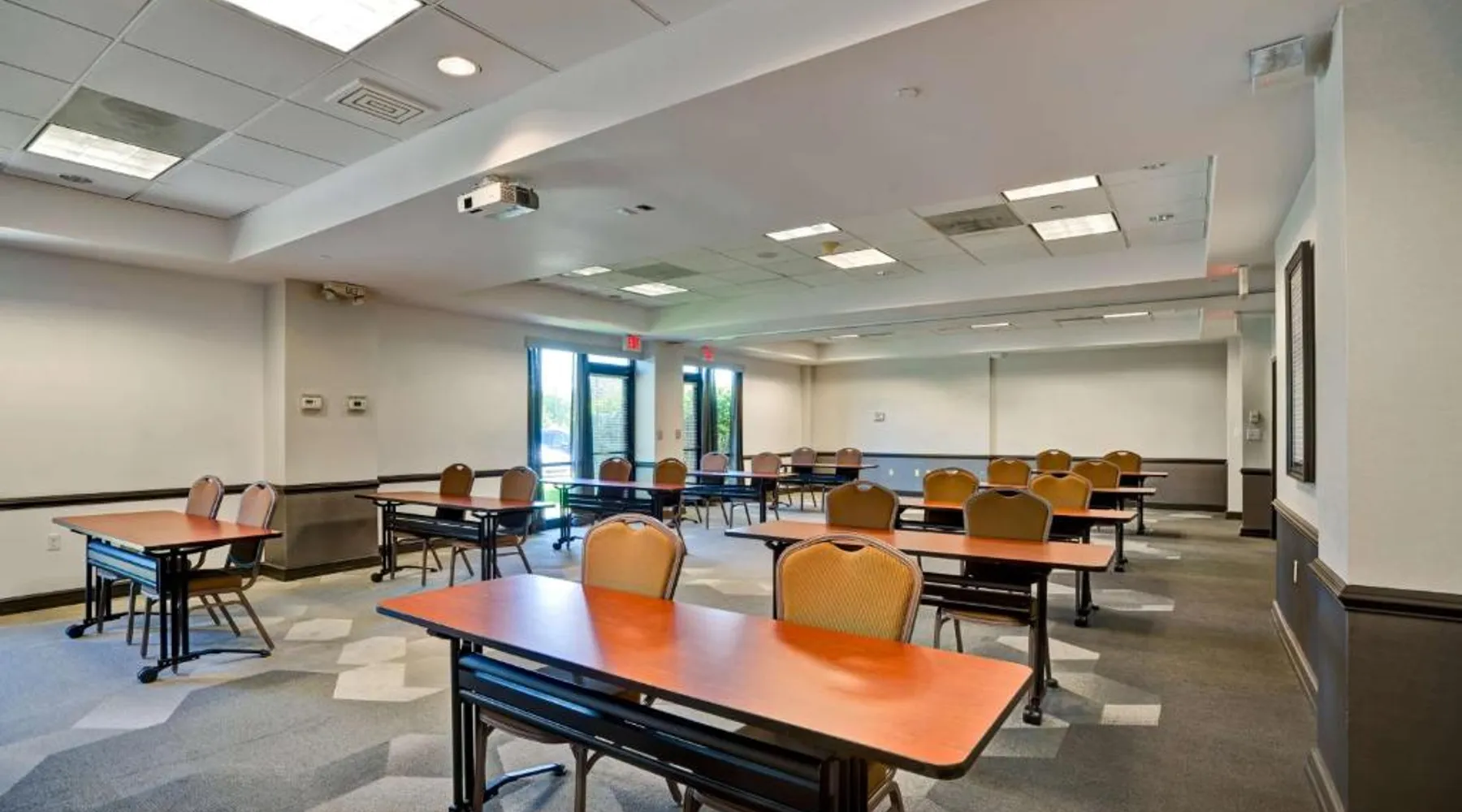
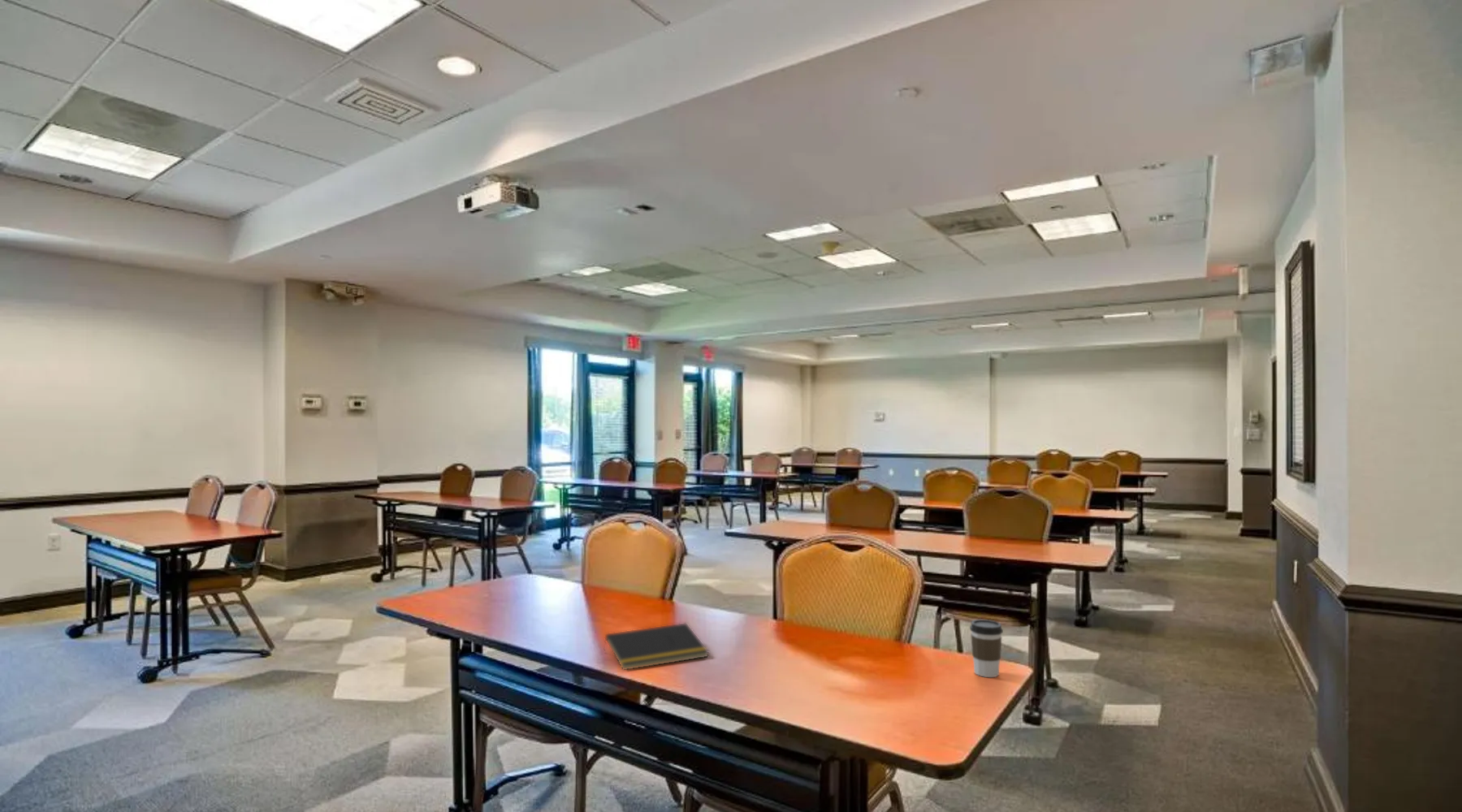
+ notepad (656, 645)
+ coffee cup (986, 648)
